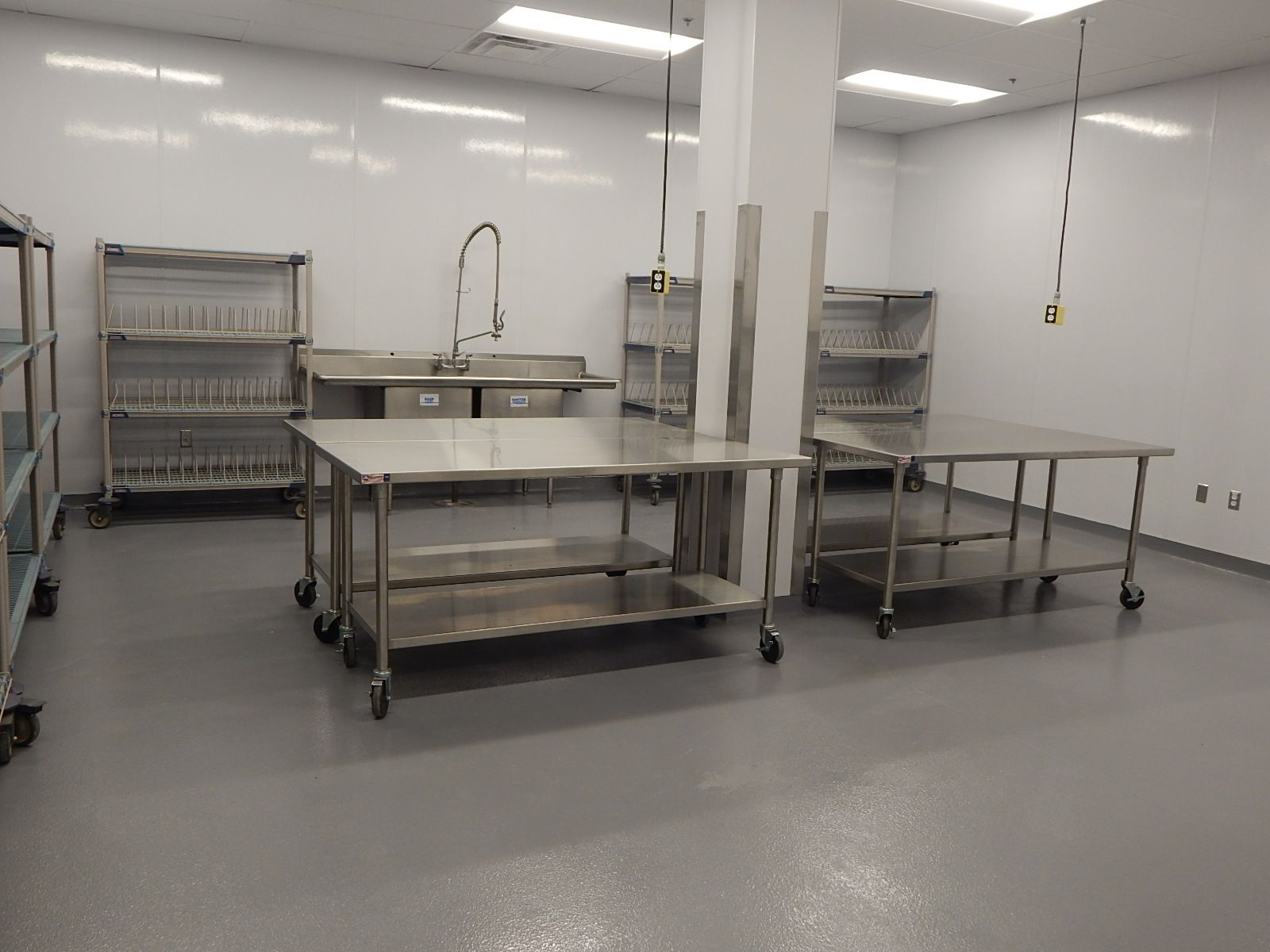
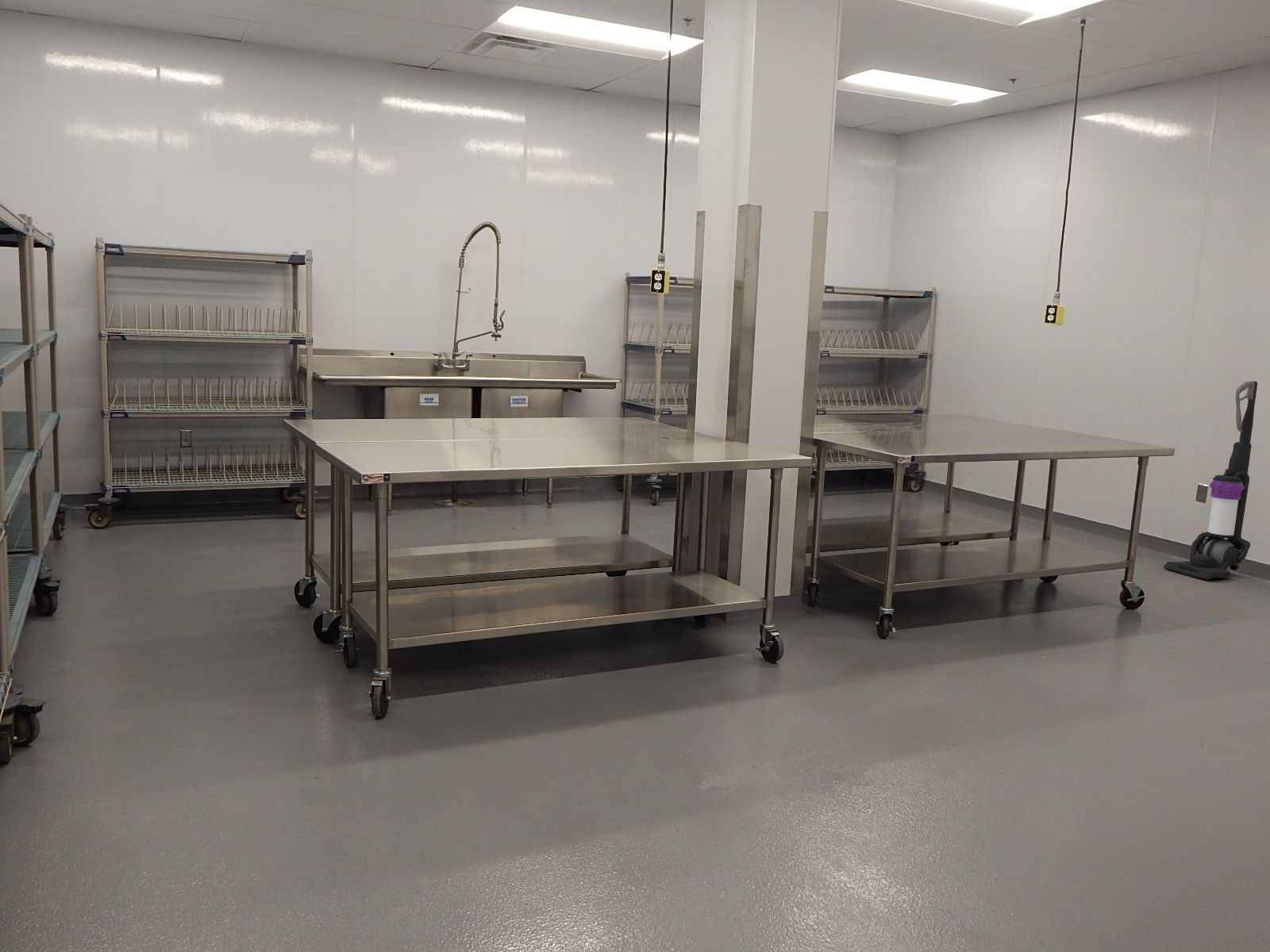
+ vacuum cleaner (1223, 478)
